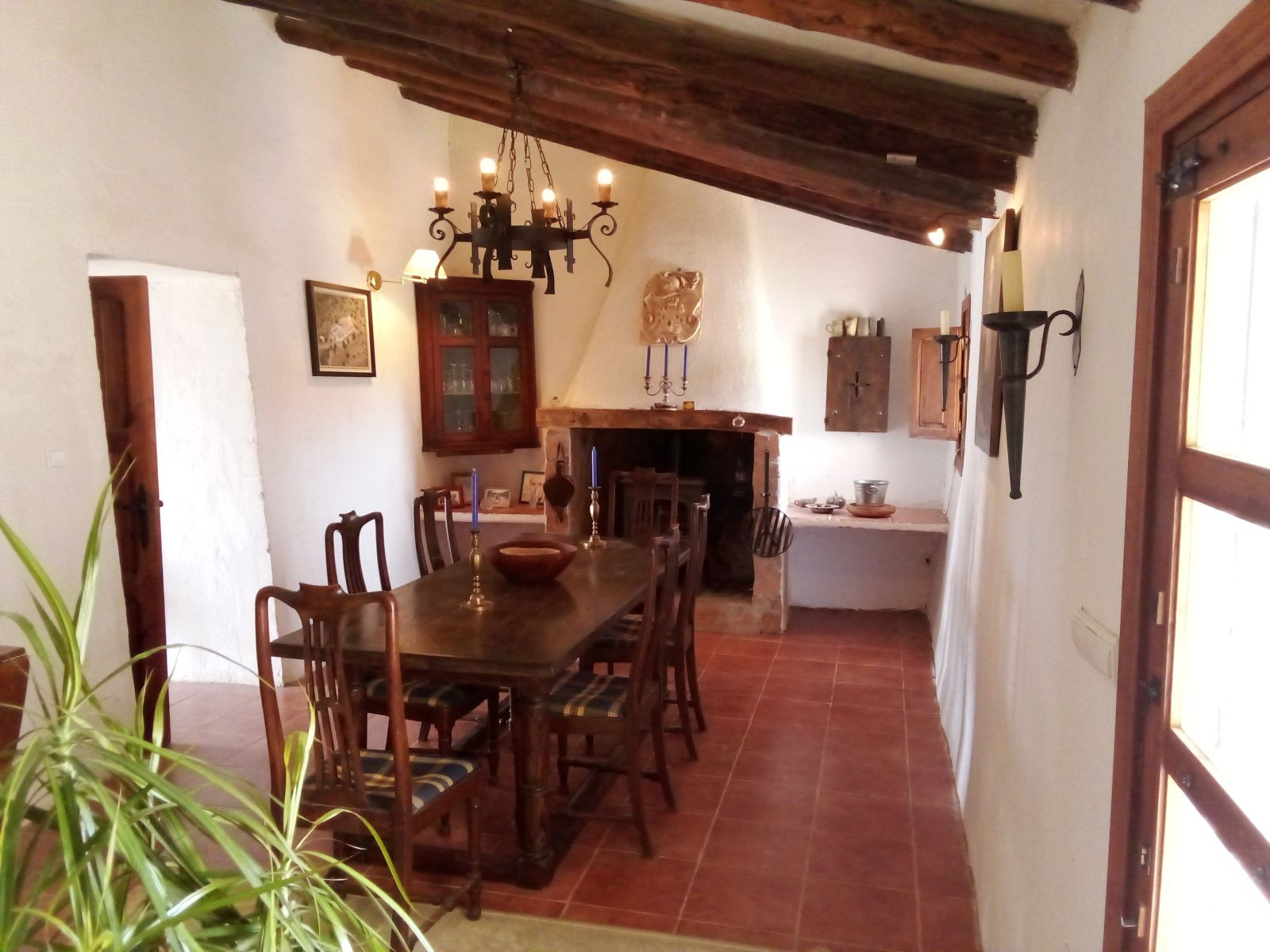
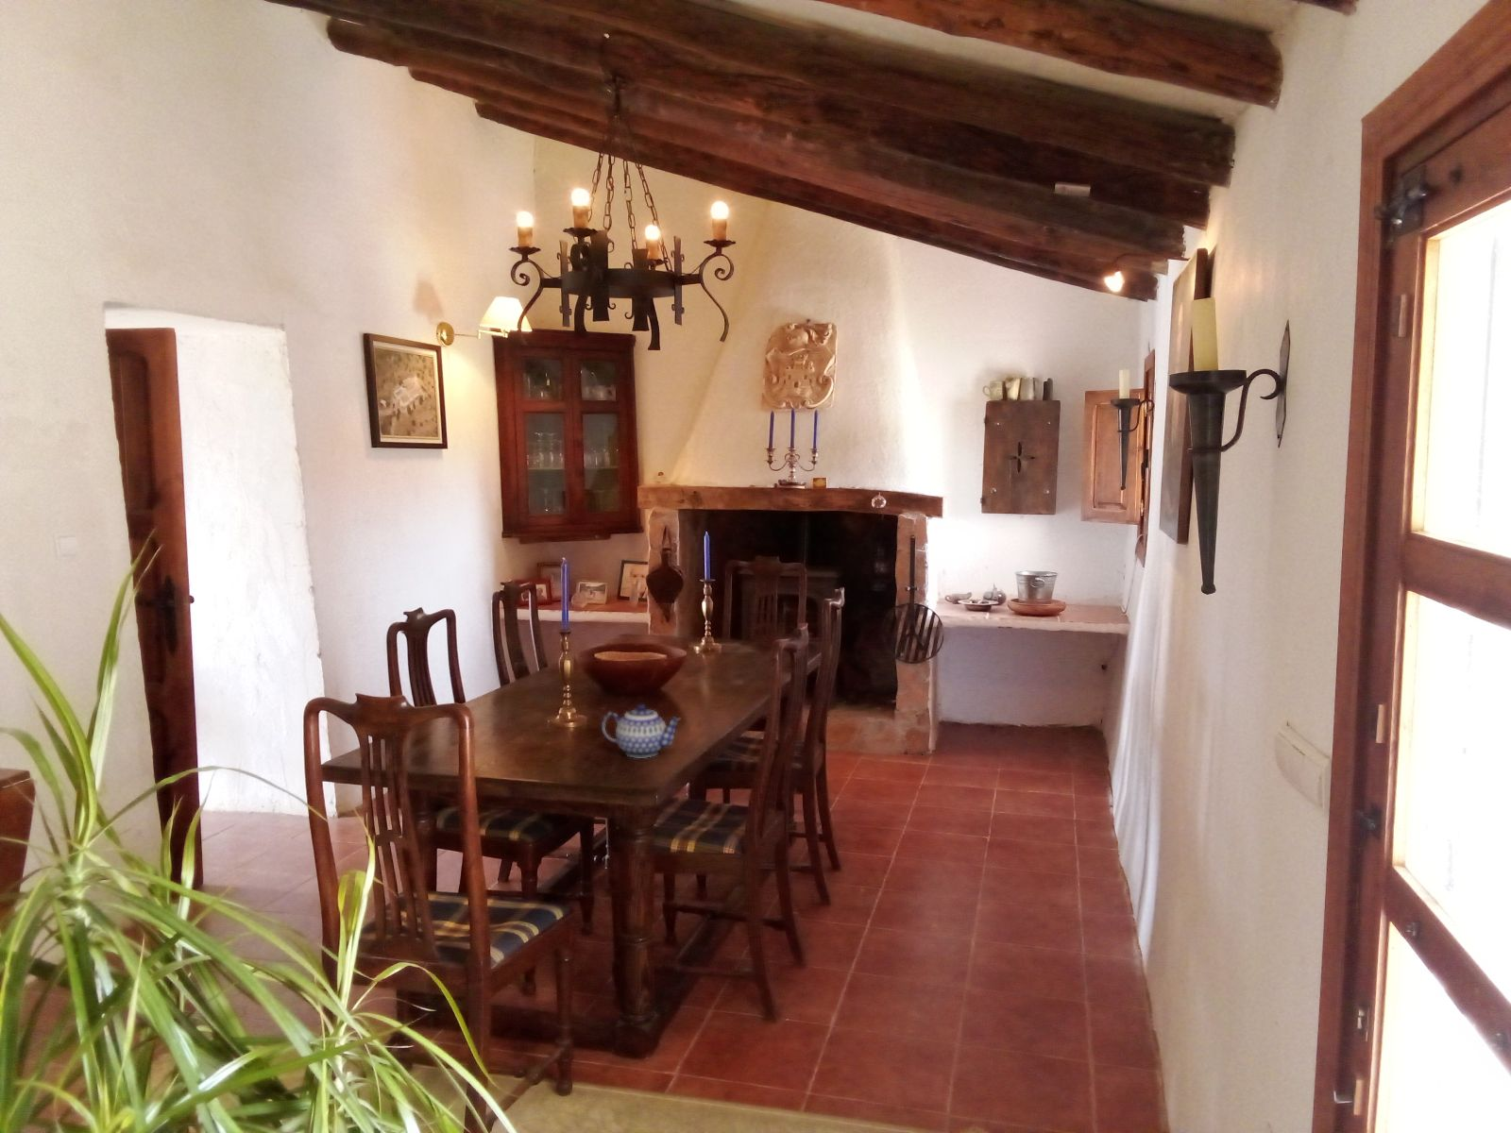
+ teapot (640, 728)
